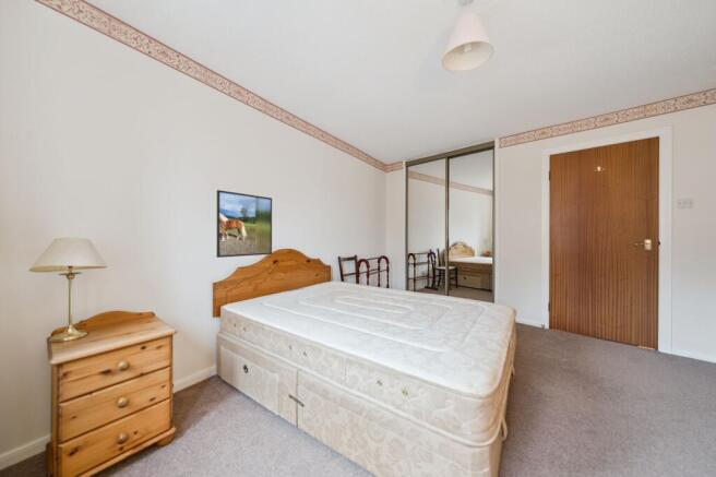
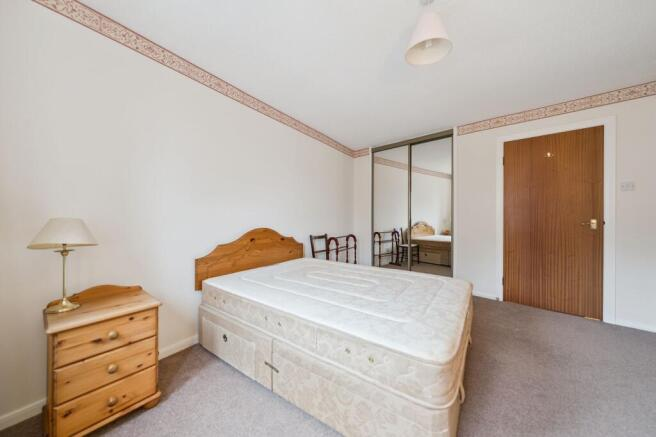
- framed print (247, 225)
